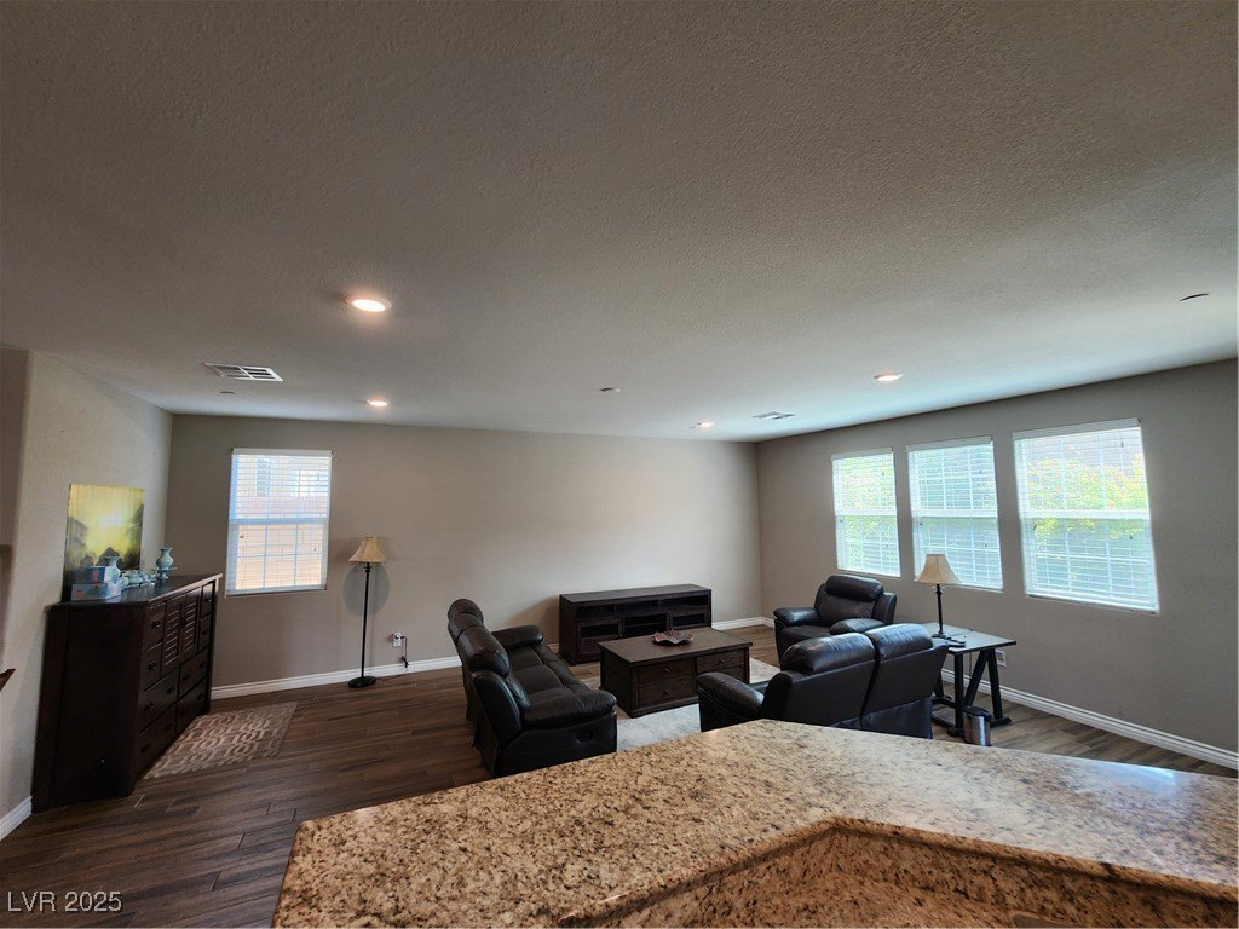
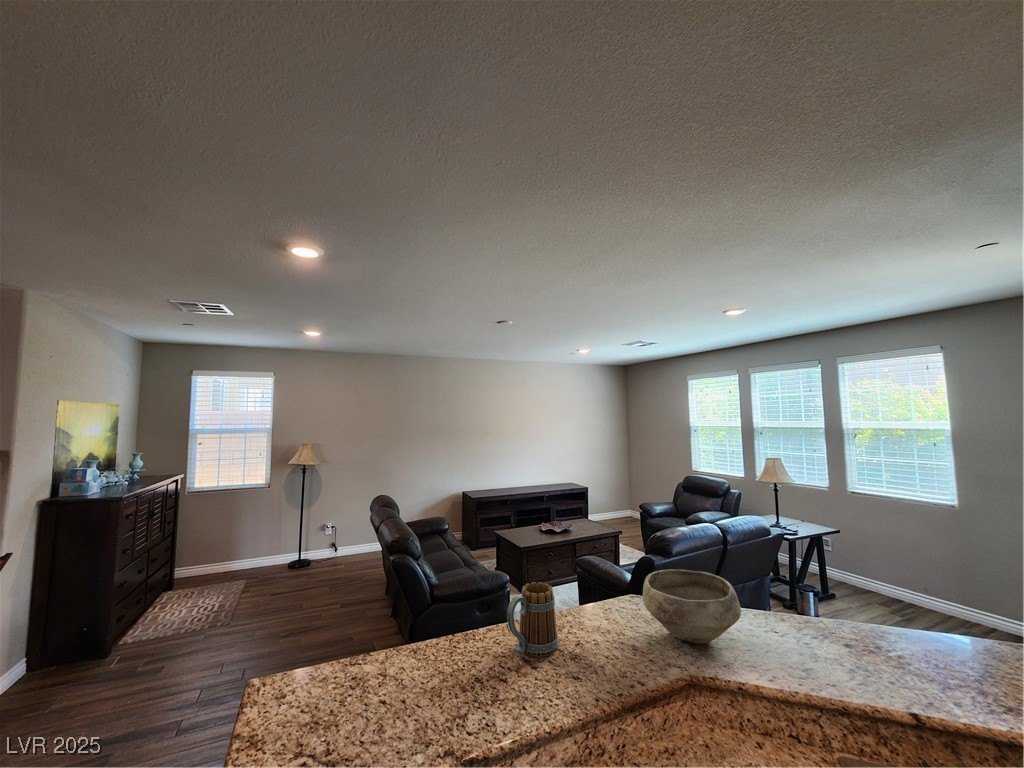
+ mug (531, 620)
+ bowl (690, 608)
